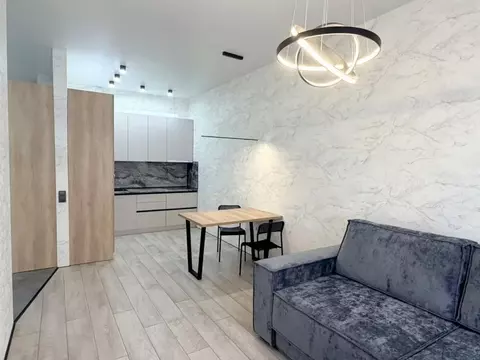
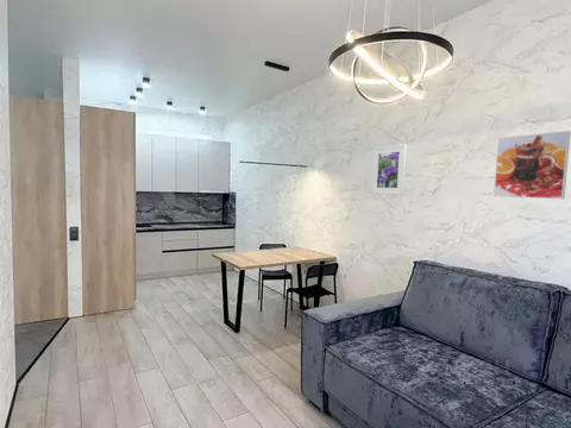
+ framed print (388, 170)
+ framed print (528, 166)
